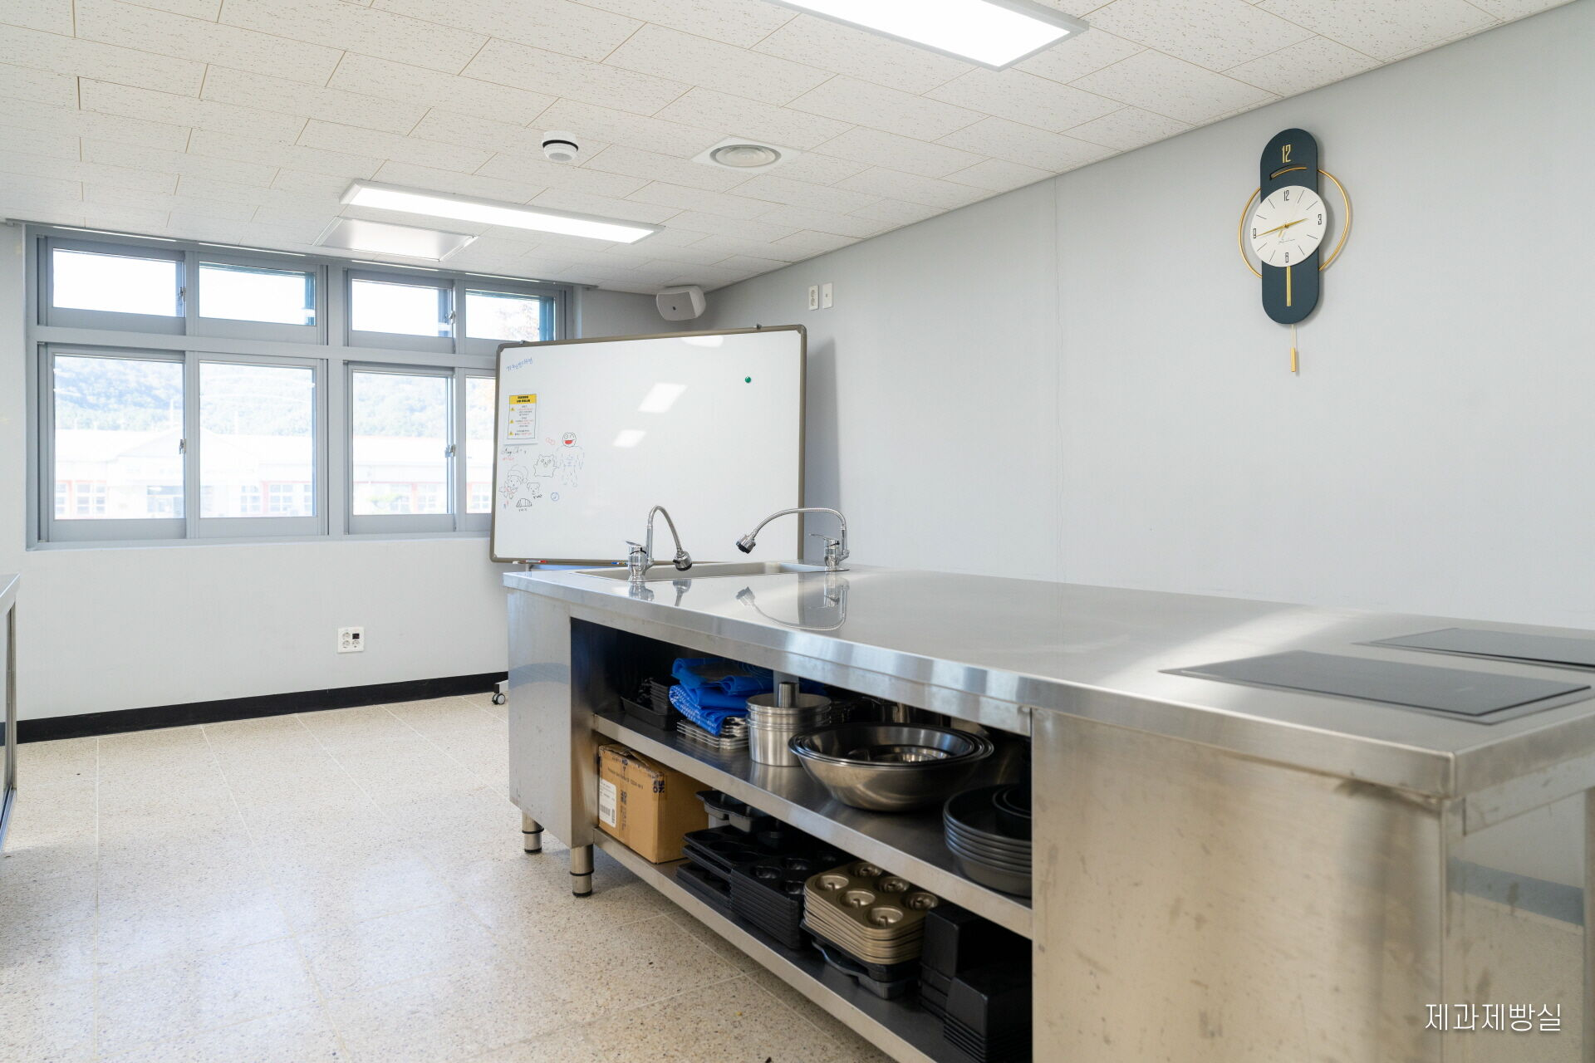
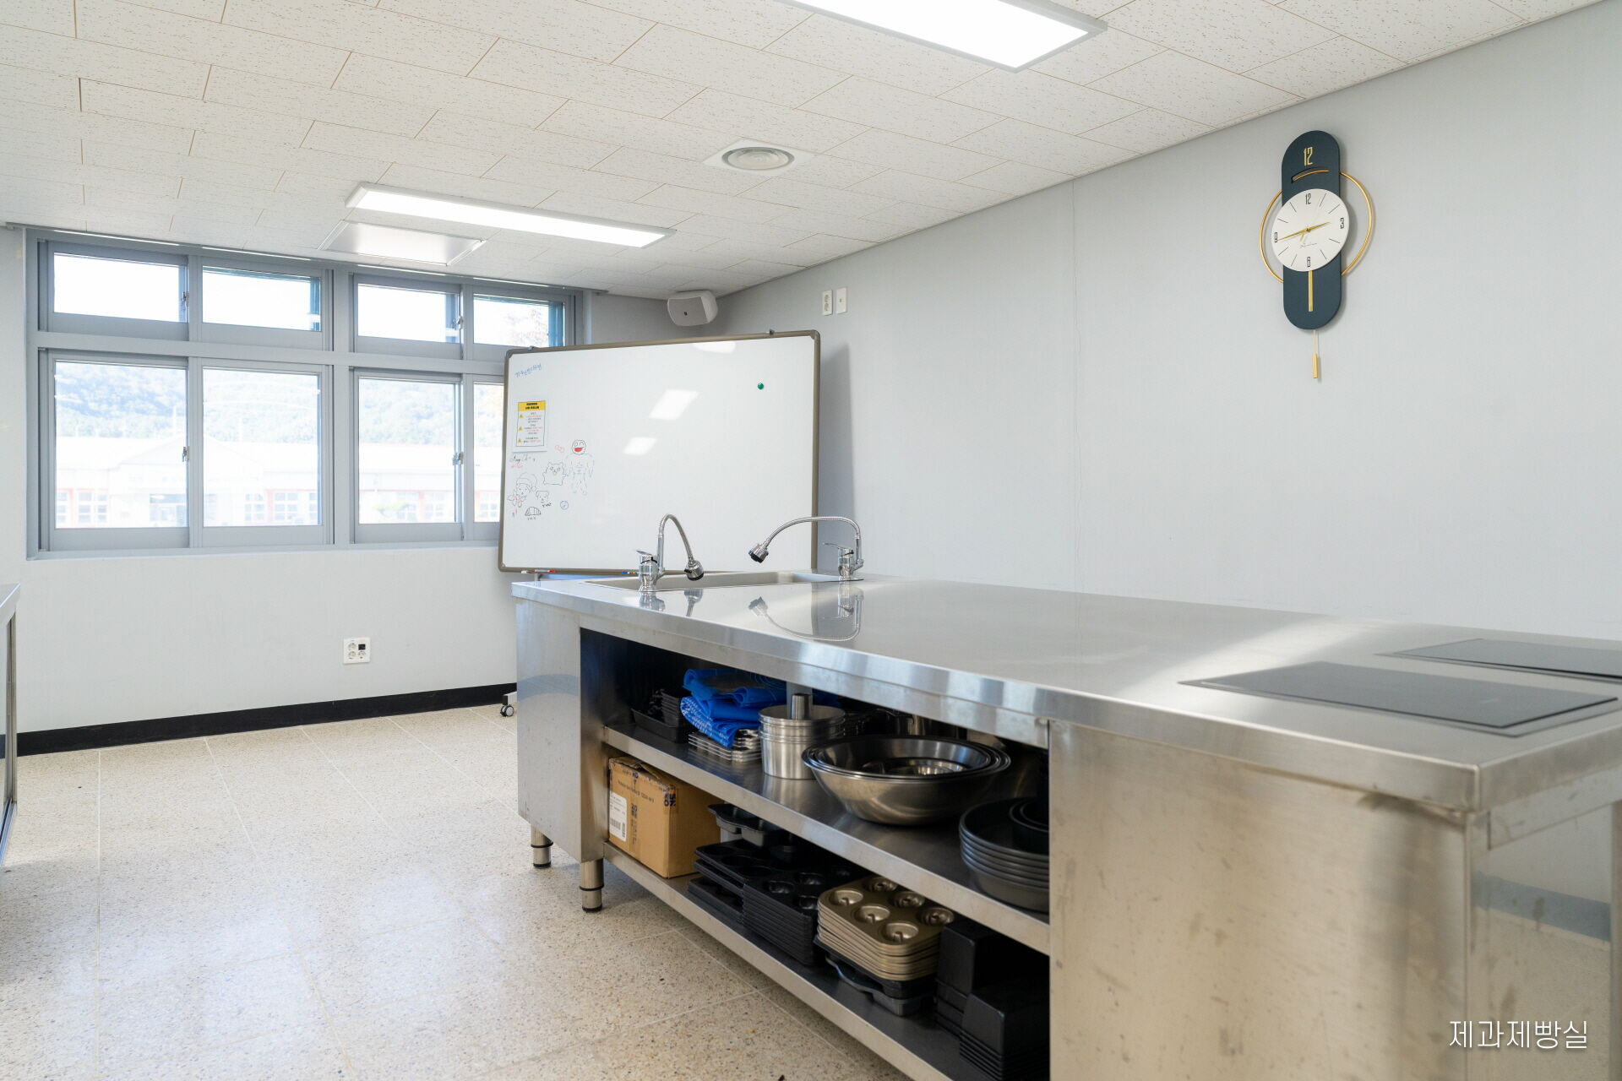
- smoke detector (560, 146)
